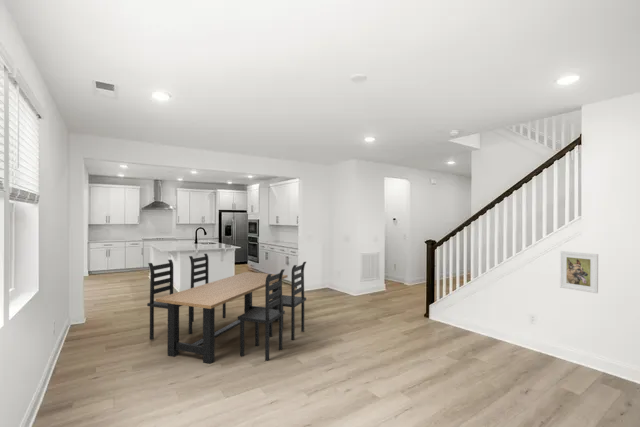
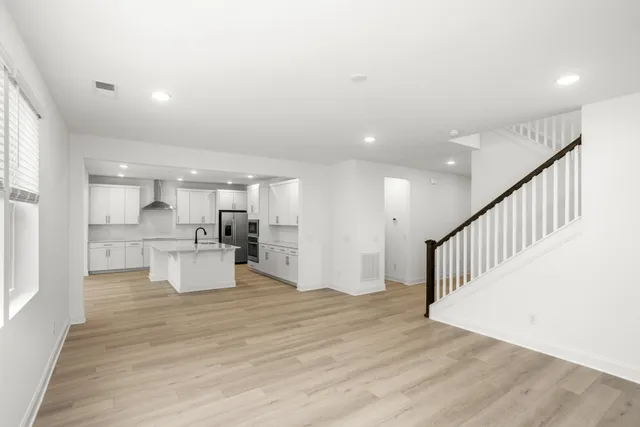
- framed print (578, 271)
- dining set (230, 298)
